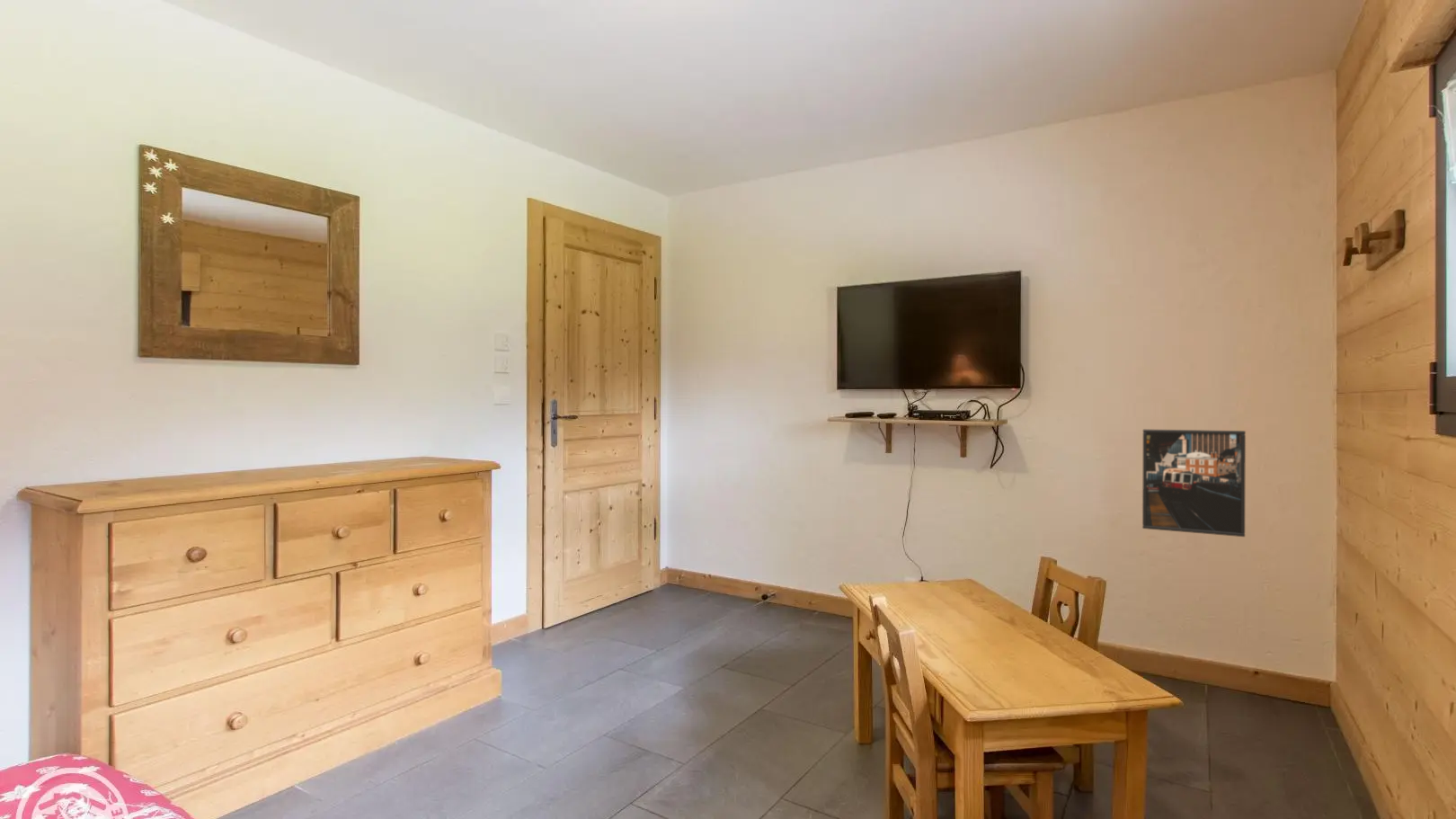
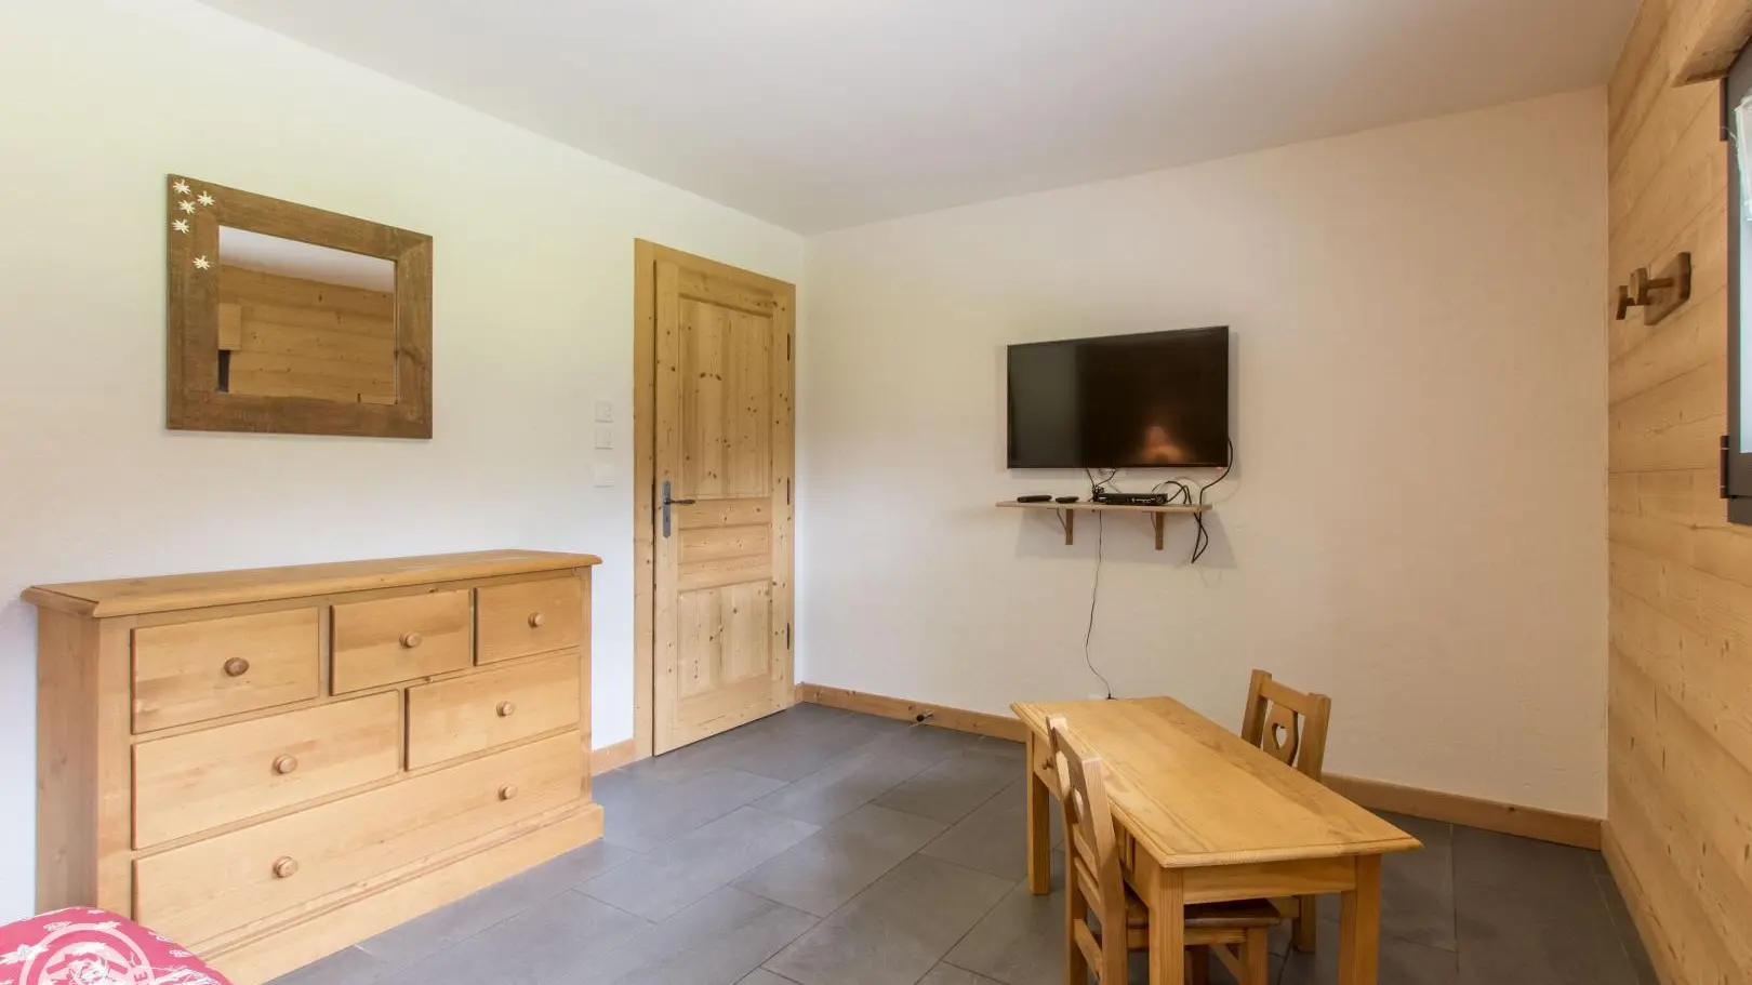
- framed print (1192, 481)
